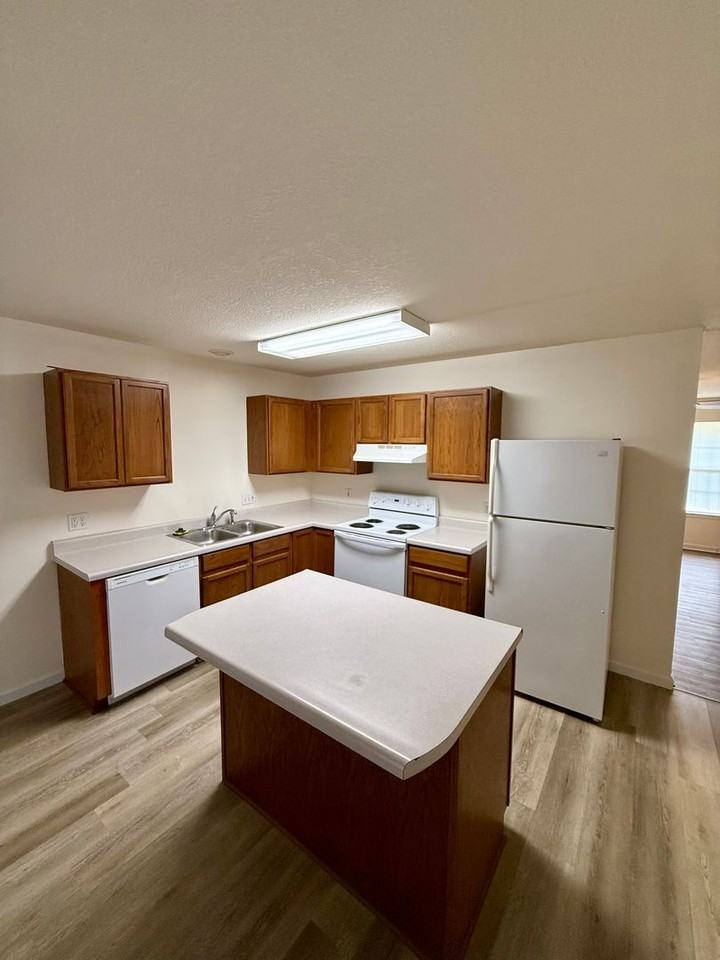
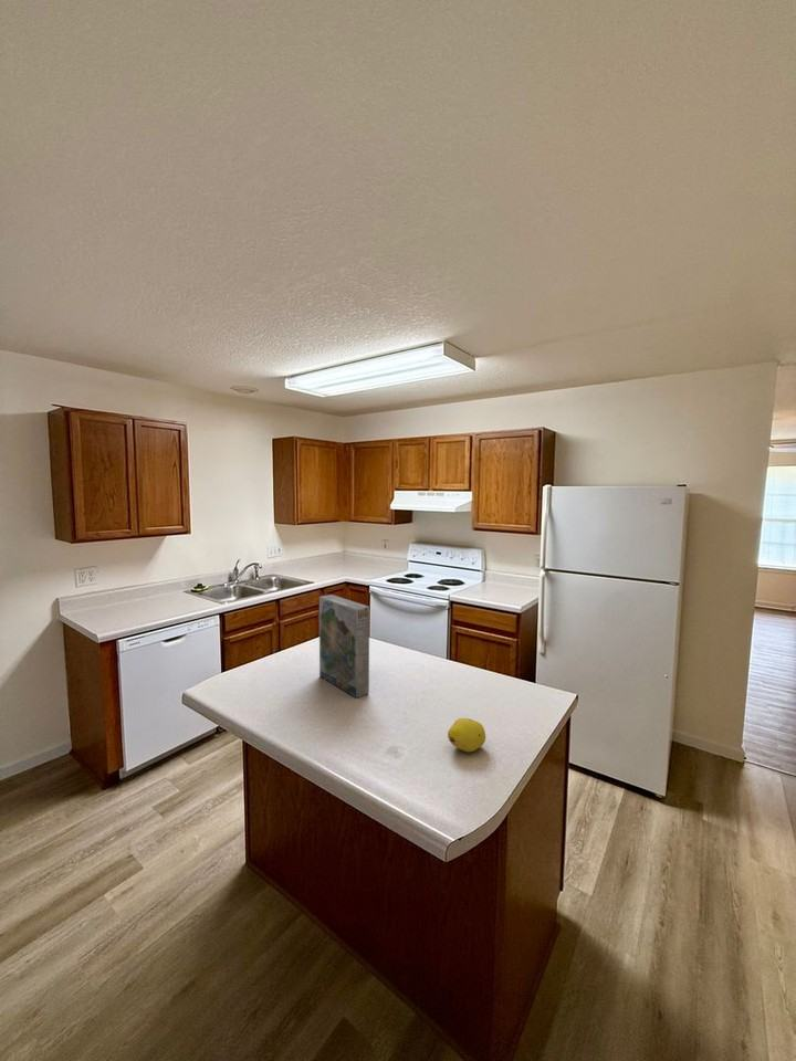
+ fruit (464, 734)
+ cereal box (343, 643)
